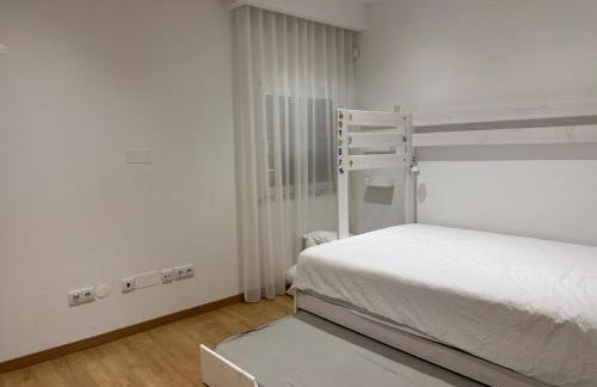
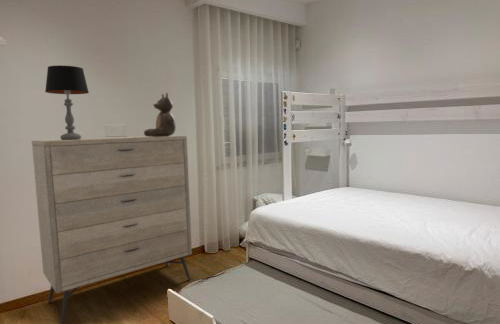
+ teddy bear (159, 114)
+ dresser (118, 216)
+ table lamp (68, 104)
